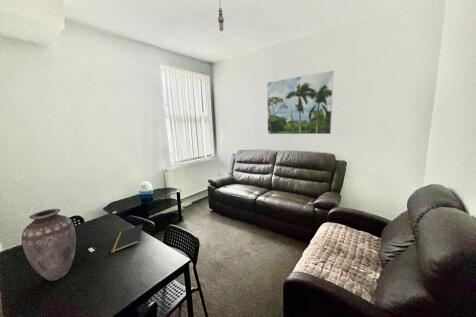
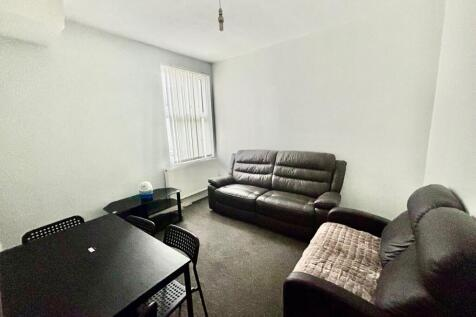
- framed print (296, 106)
- vase (52, 244)
- notepad (128, 237)
